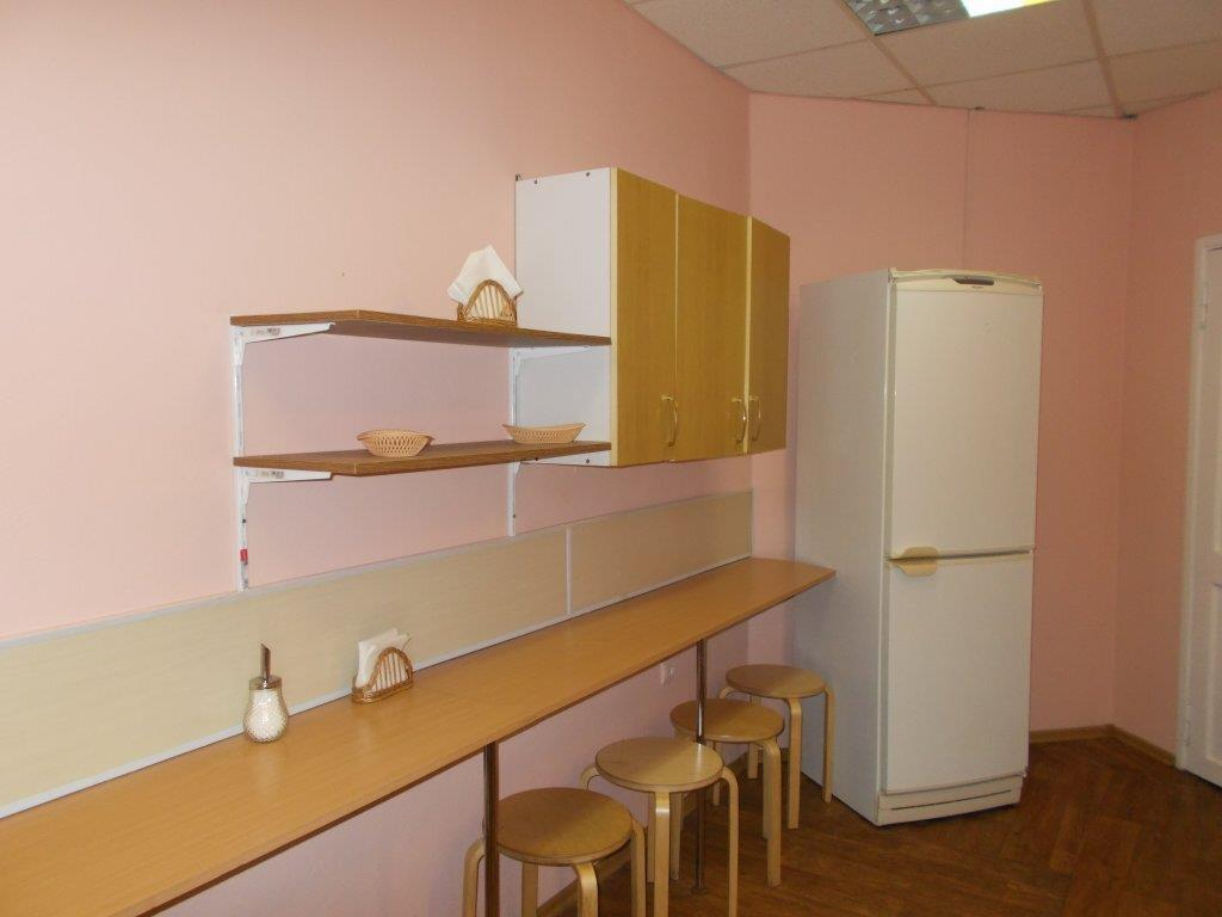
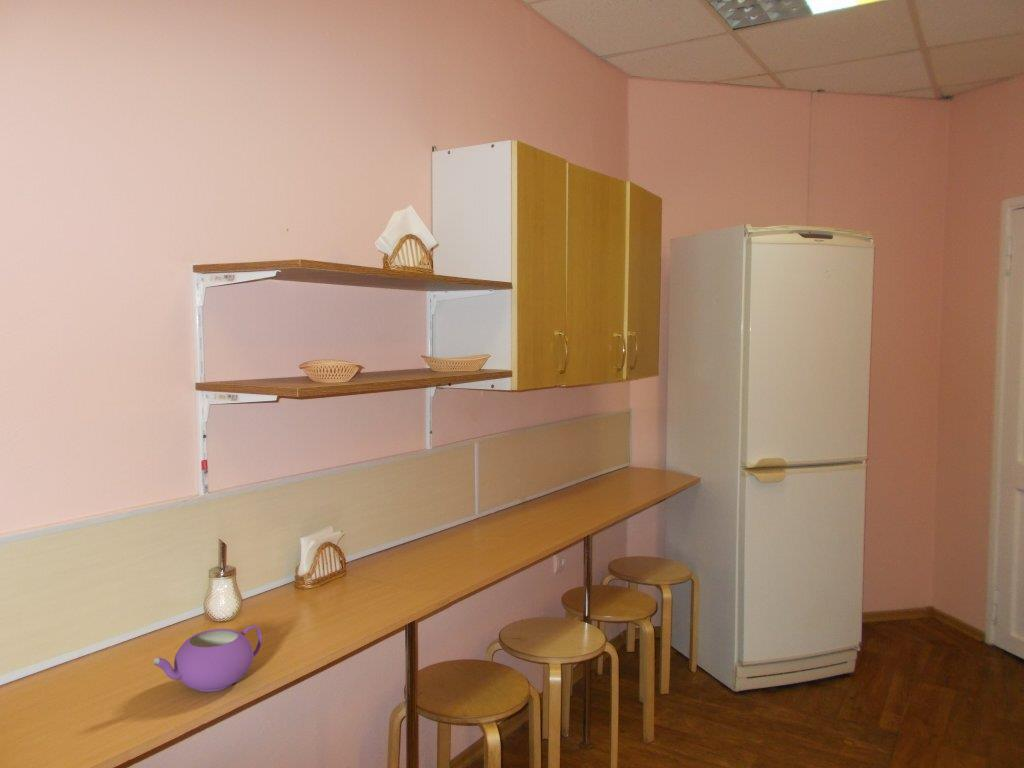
+ teapot (211, 661)
